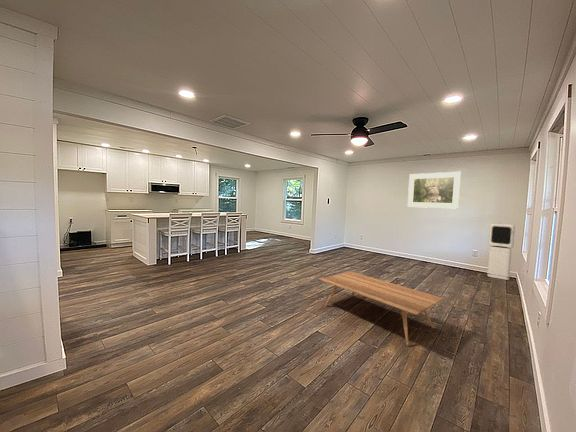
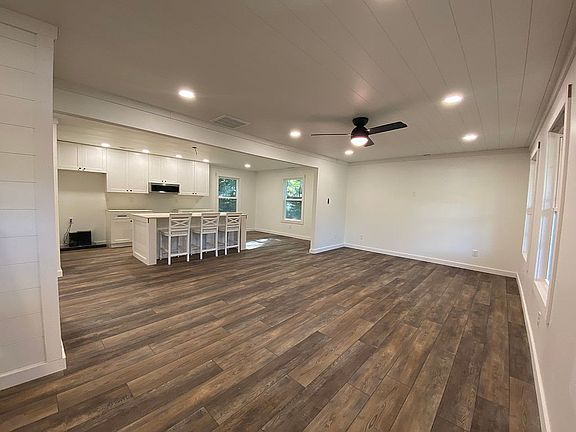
- coffee table (376, 300)
- air purifier (500, 250)
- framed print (432, 190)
